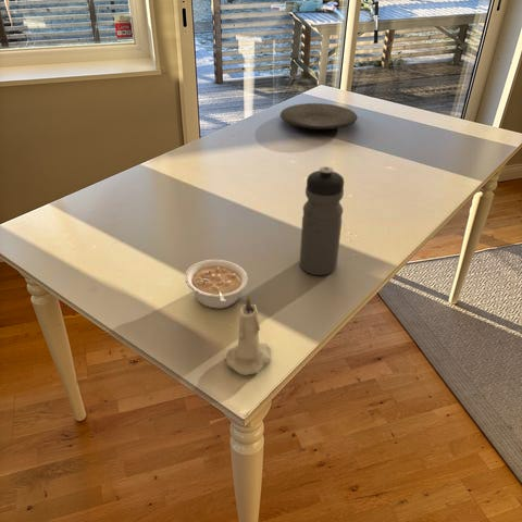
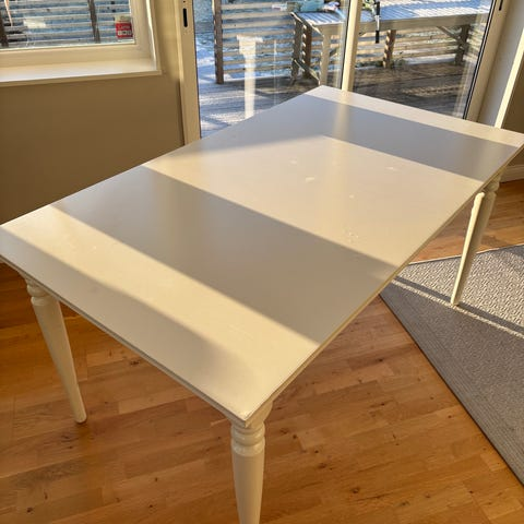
- candle (250, 327)
- legume (217, 285)
- plate (318, 117)
- water bottle (322, 220)
